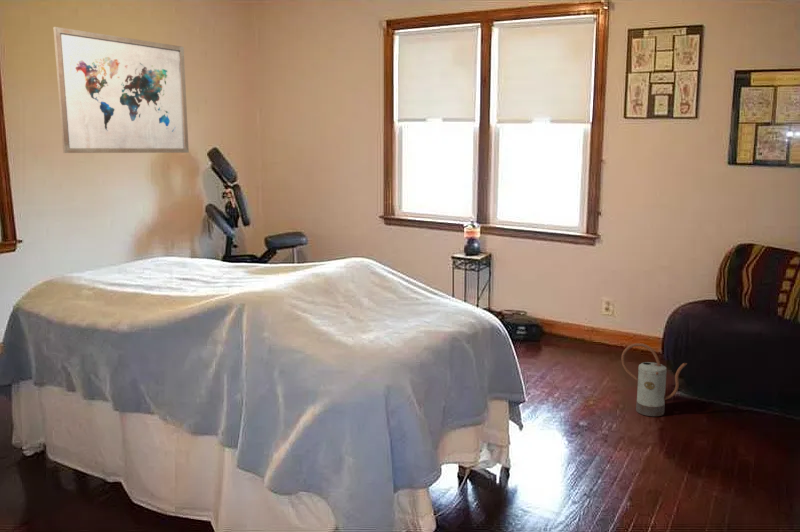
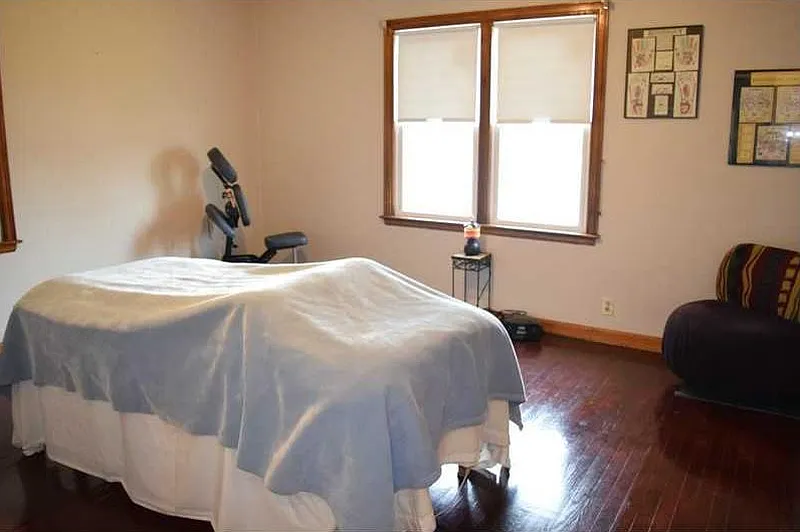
- wall art (127, 96)
- watering can (652, 378)
